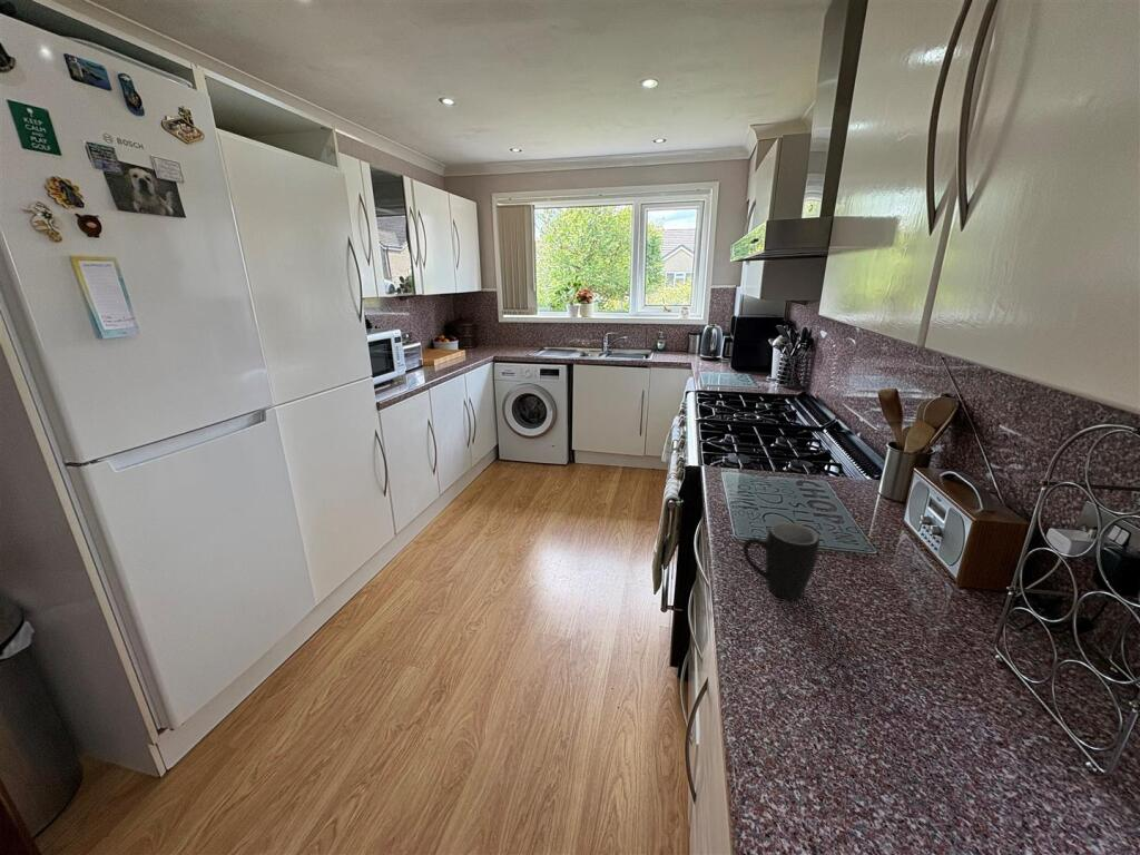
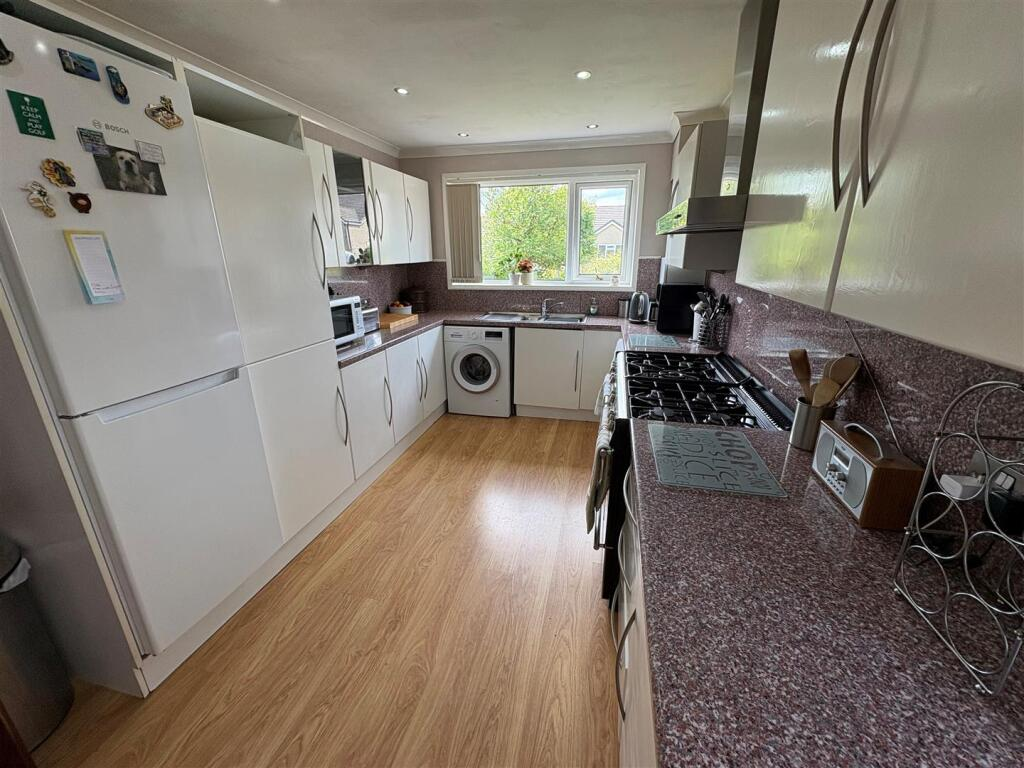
- mug (777, 561)
